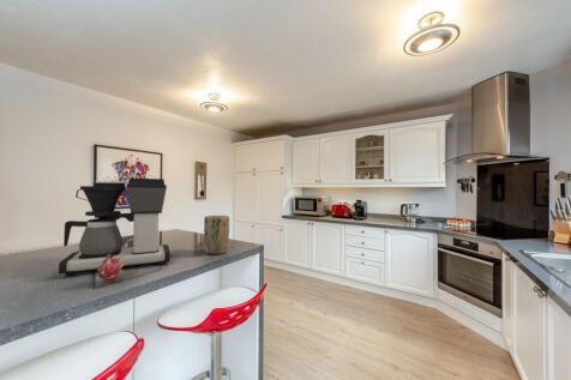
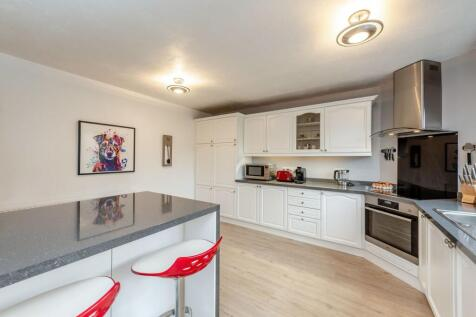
- fruit (110, 266)
- plant pot (216, 234)
- coffee maker (119, 218)
